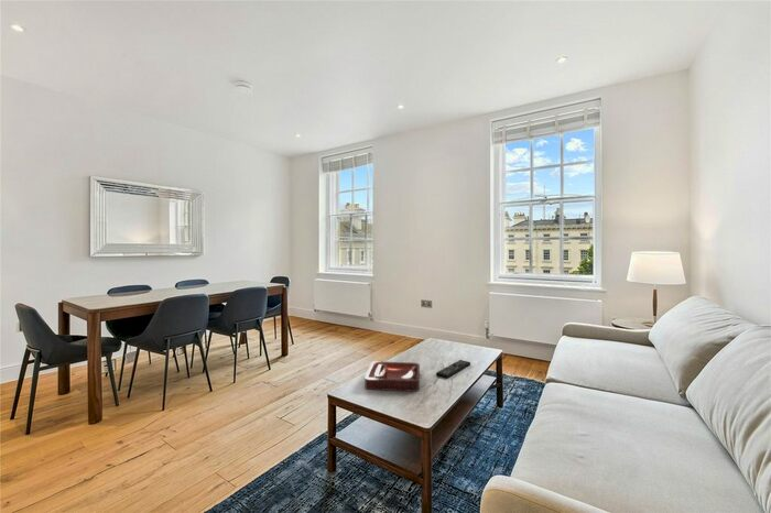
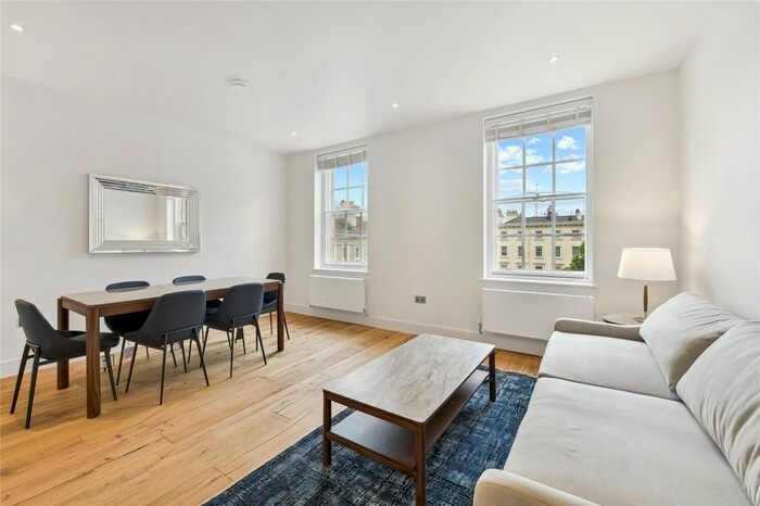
- remote control (454, 368)
- decorative tray (393, 375)
